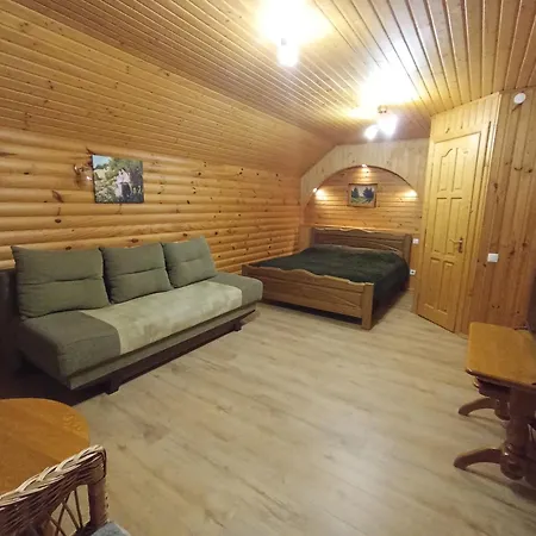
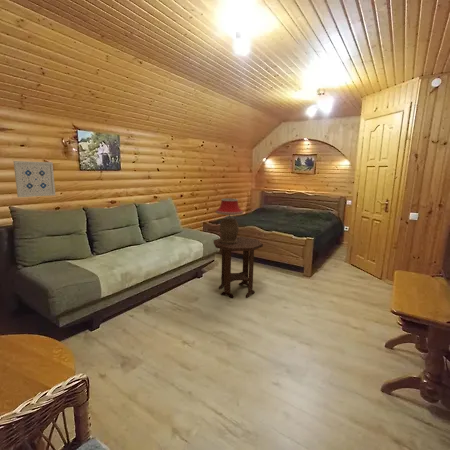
+ wall art (35, 179)
+ side table (243, 266)
+ table lamp (229, 220)
